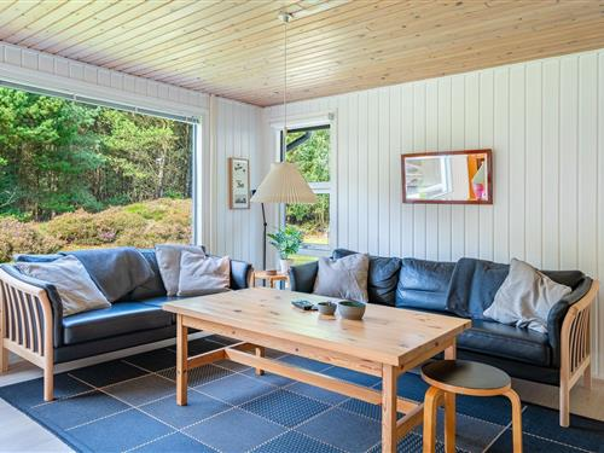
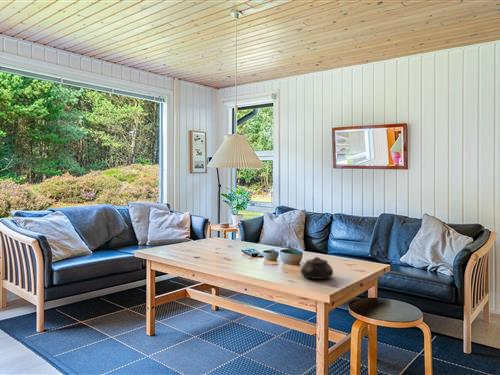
+ teapot (317, 266)
